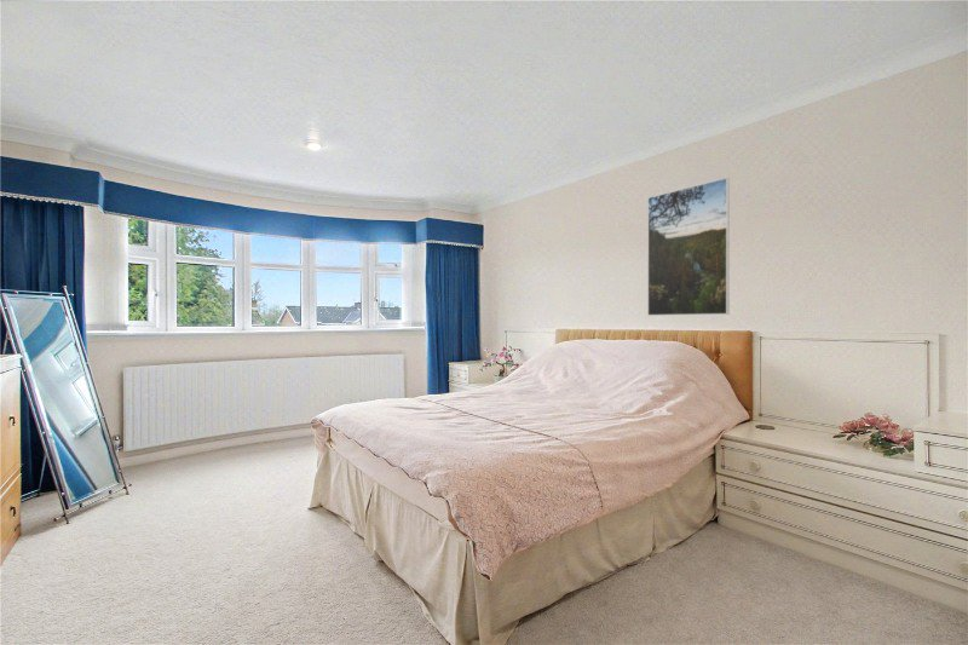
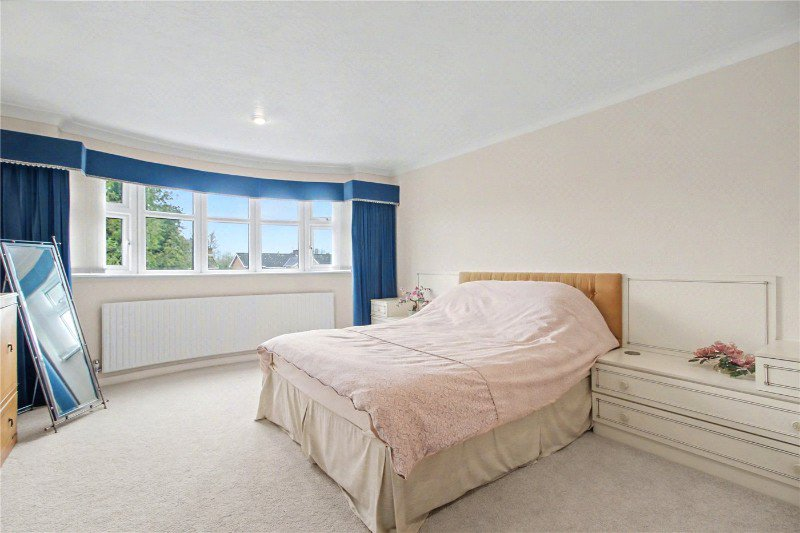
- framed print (685, 252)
